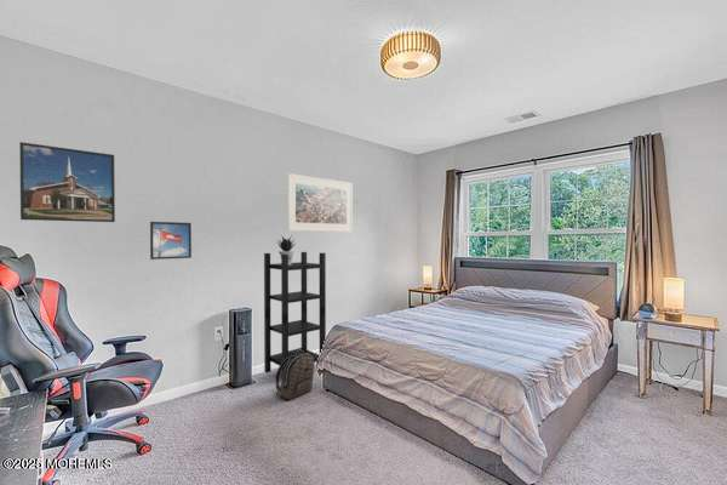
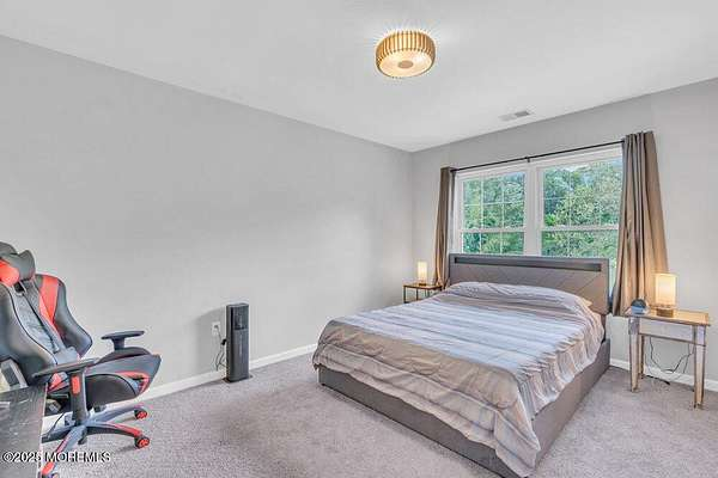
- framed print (171, 240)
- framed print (322, 205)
- backpack (296, 371)
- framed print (70, 184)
- shelving unit (302, 312)
- potted plant (285, 249)
